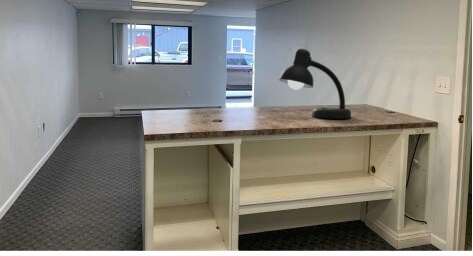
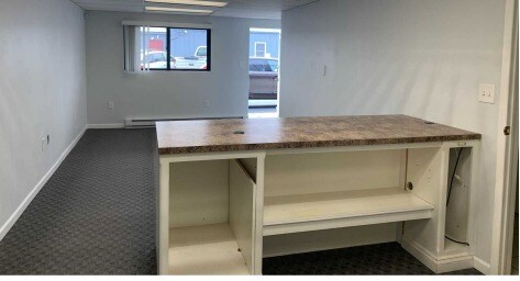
- desk lamp (312, 83)
